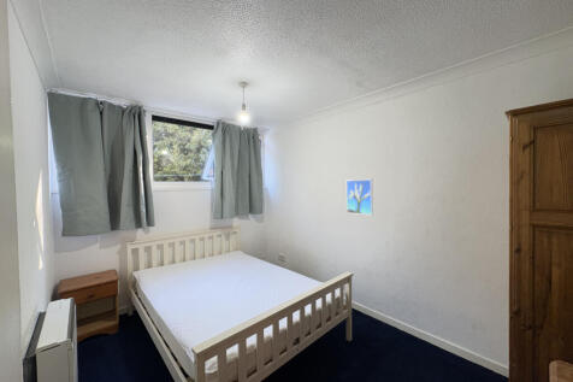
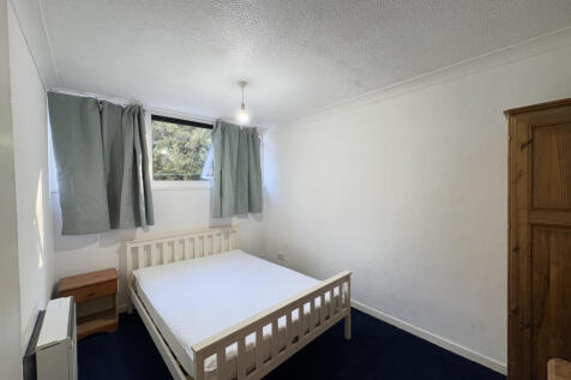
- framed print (359, 196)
